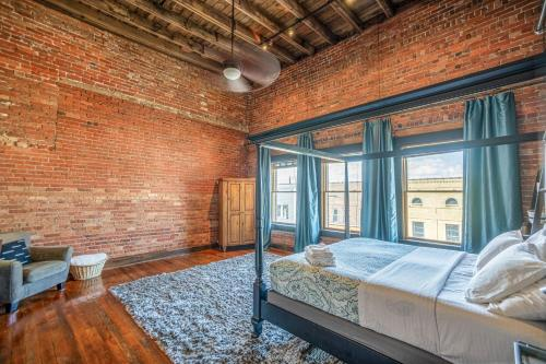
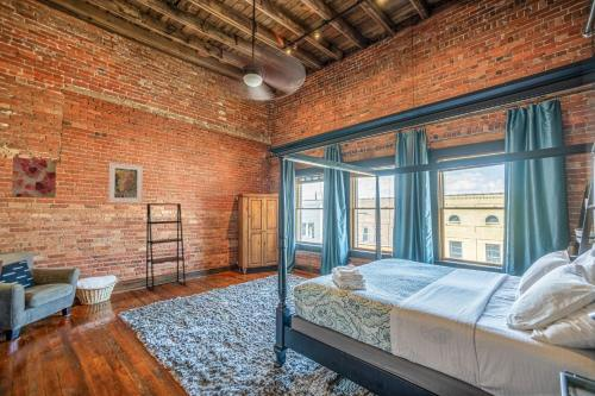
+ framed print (126, 183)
+ wall art (35, 177)
+ shelving unit (165, 241)
